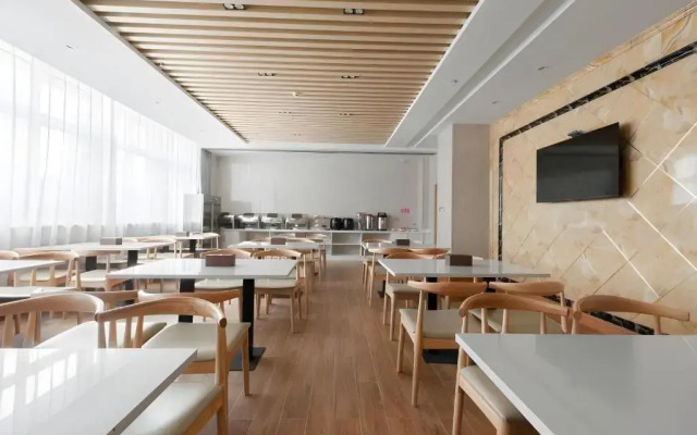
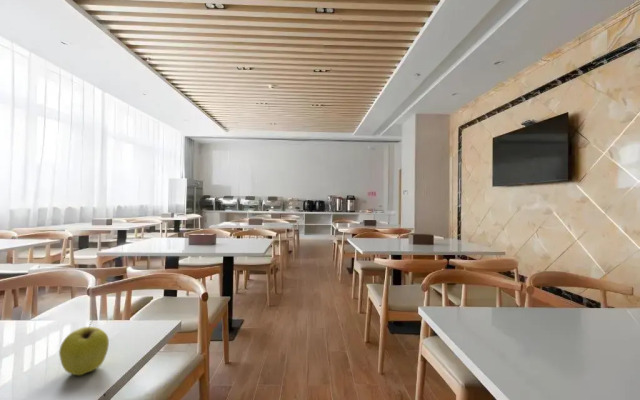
+ apple (85, 346)
